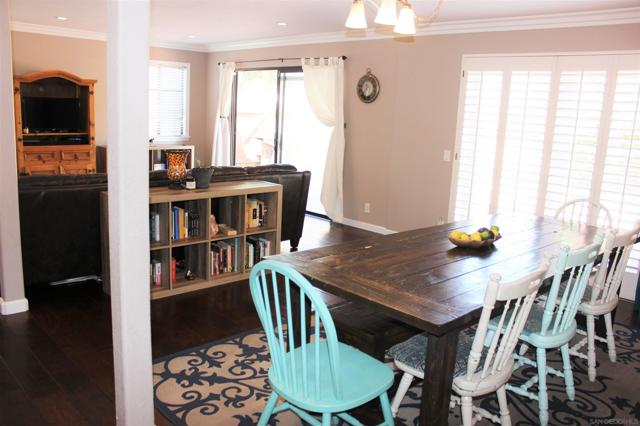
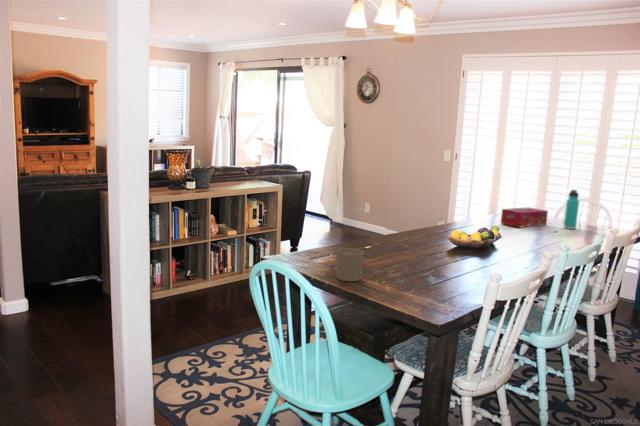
+ cup (349, 264)
+ tissue box (524, 217)
+ thermos bottle (571, 209)
